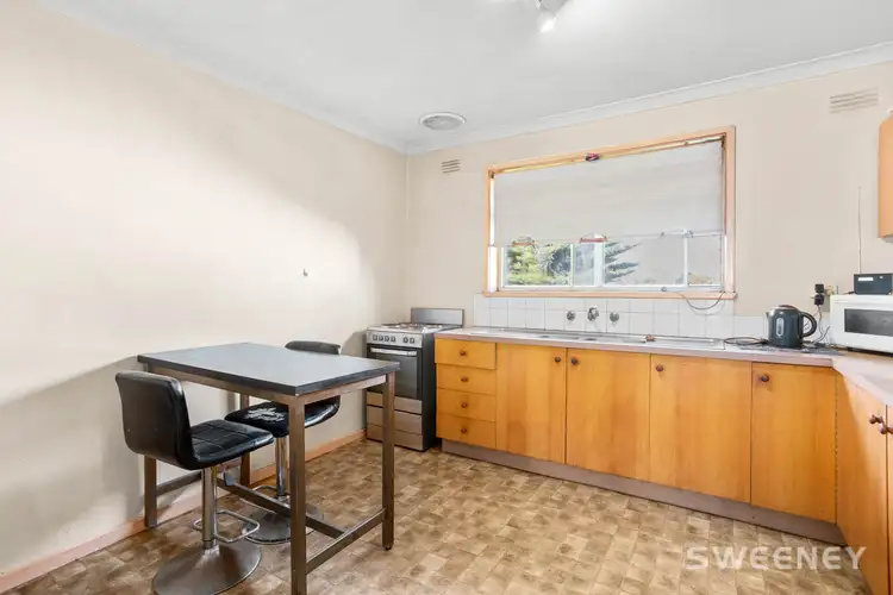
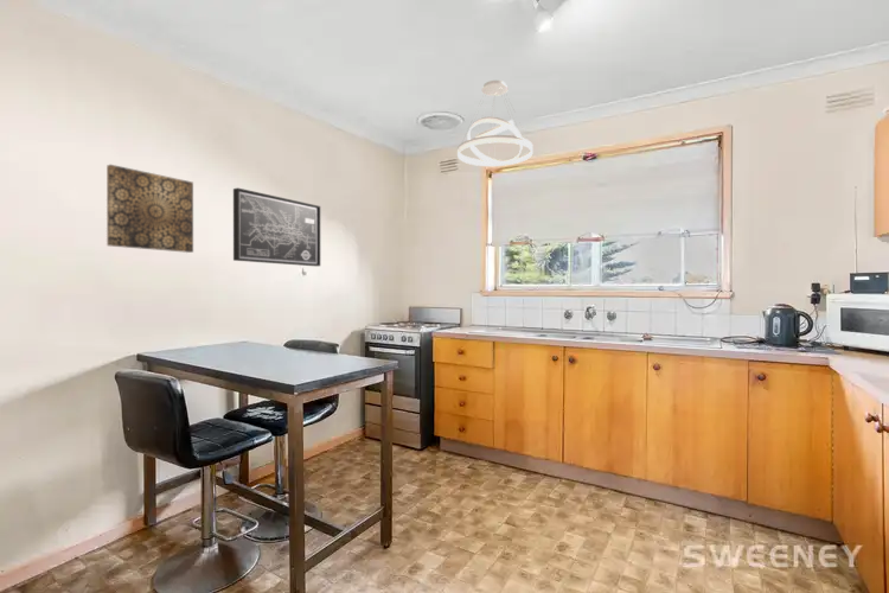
+ pendant light (494, 122)
+ wall art (153, 211)
+ wall art (280, 230)
